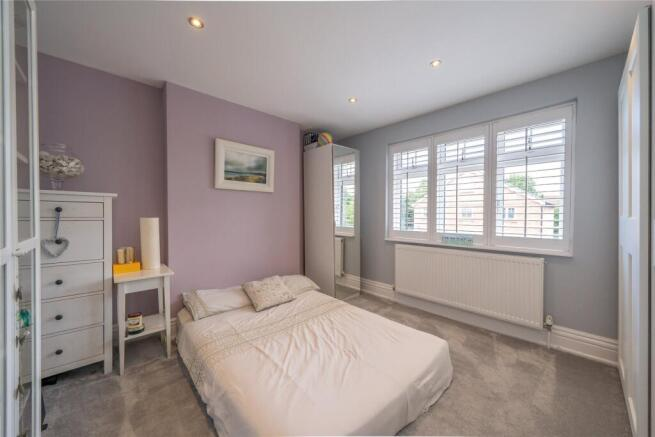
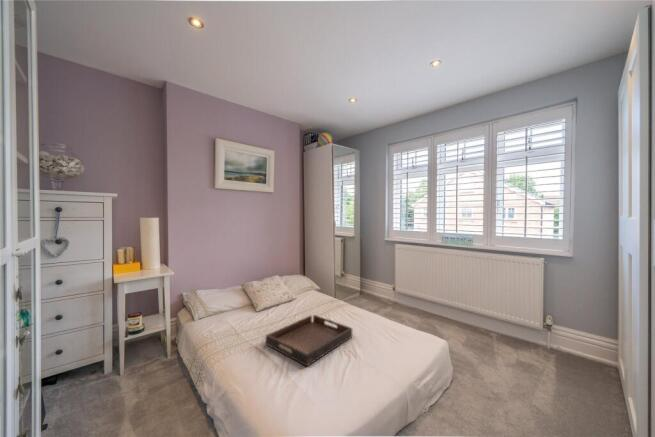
+ serving tray (310, 335)
